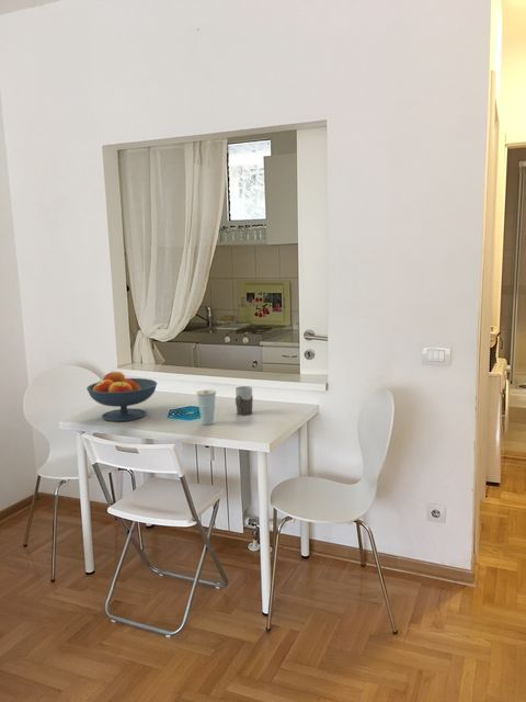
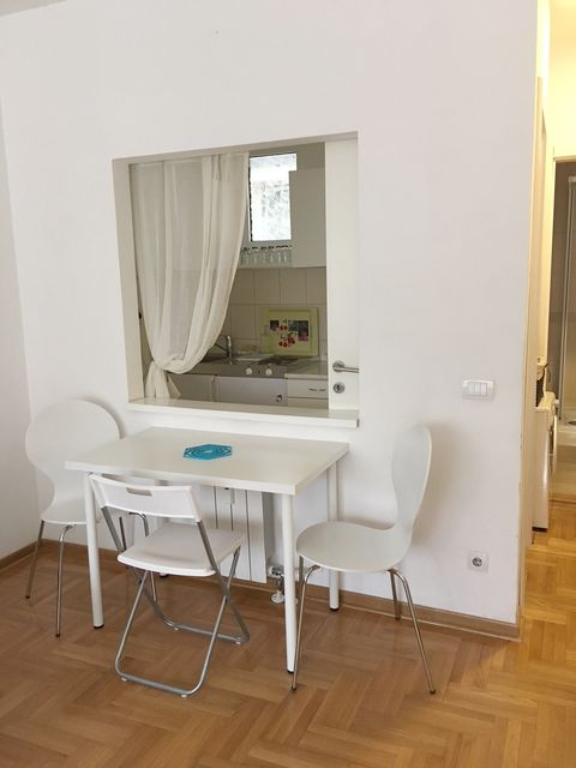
- fruit bowl (123, 395)
- cup (206, 406)
- mug (242, 401)
